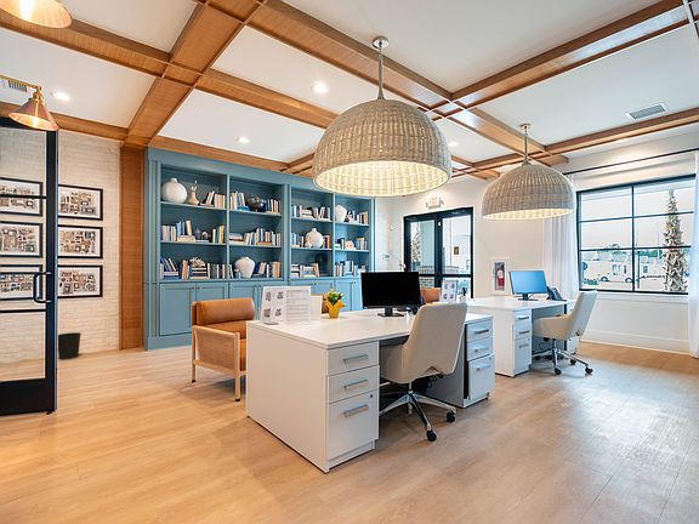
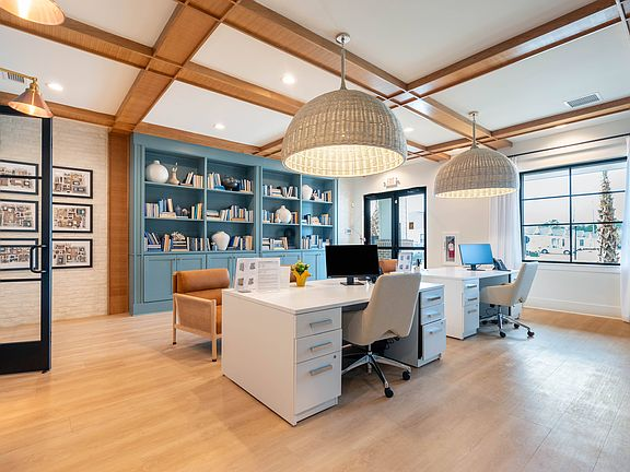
- wastebasket (68, 346)
